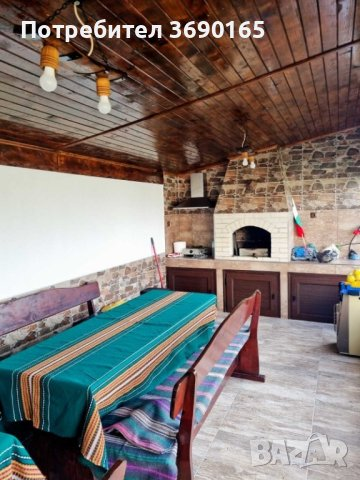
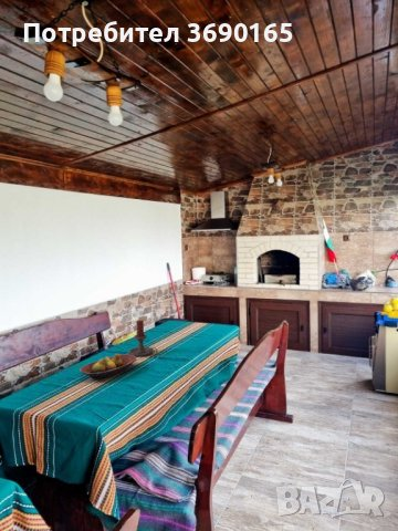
+ fruit bowl (109, 364)
+ candle holder (143, 336)
